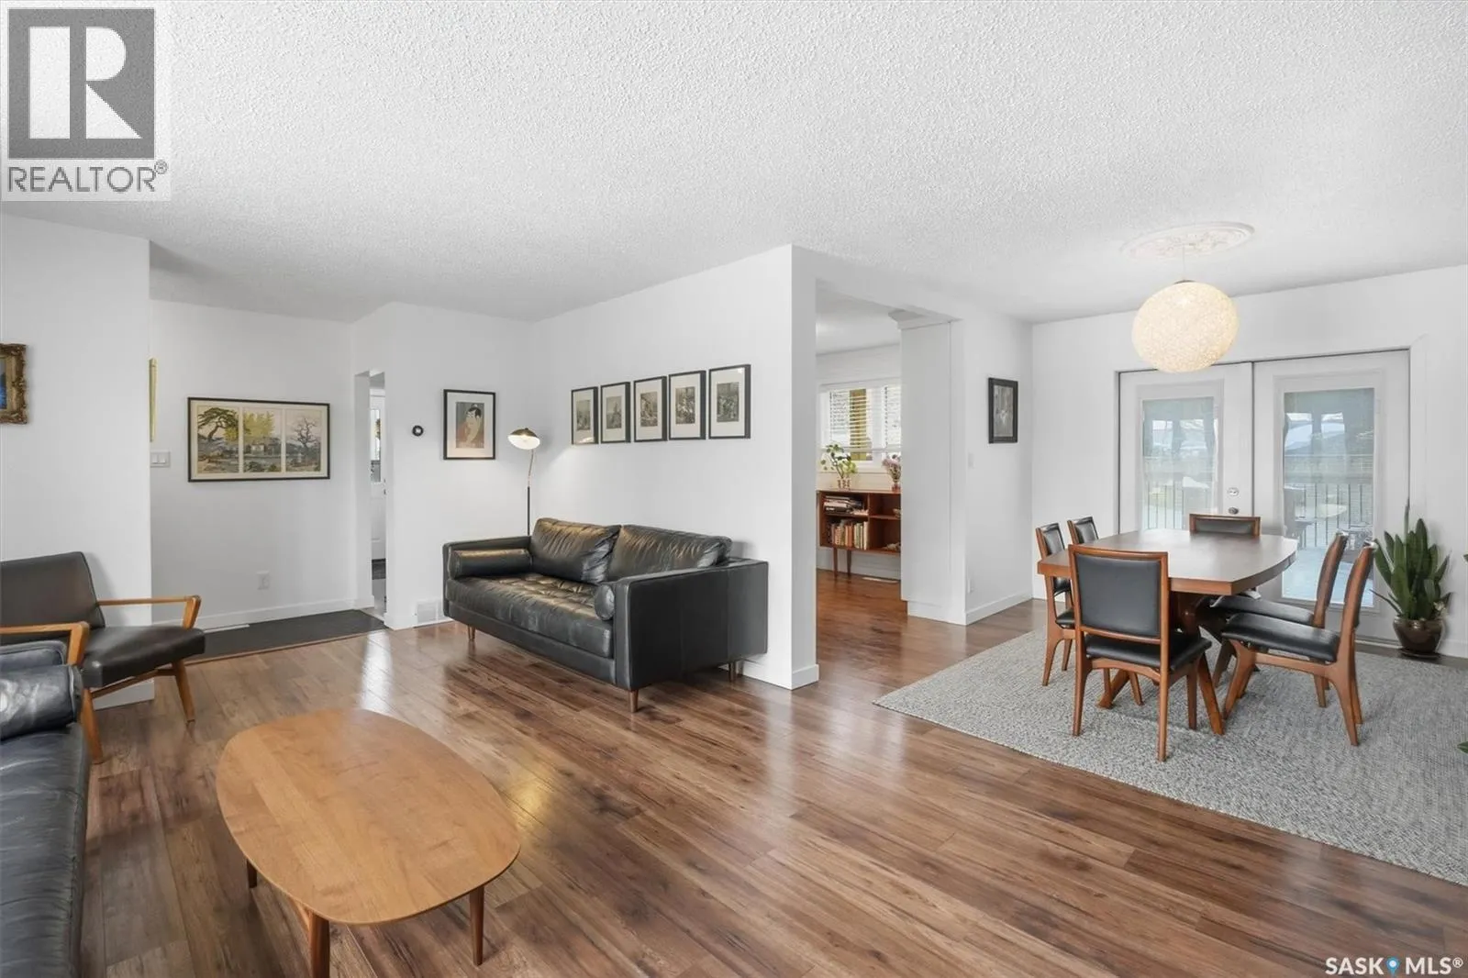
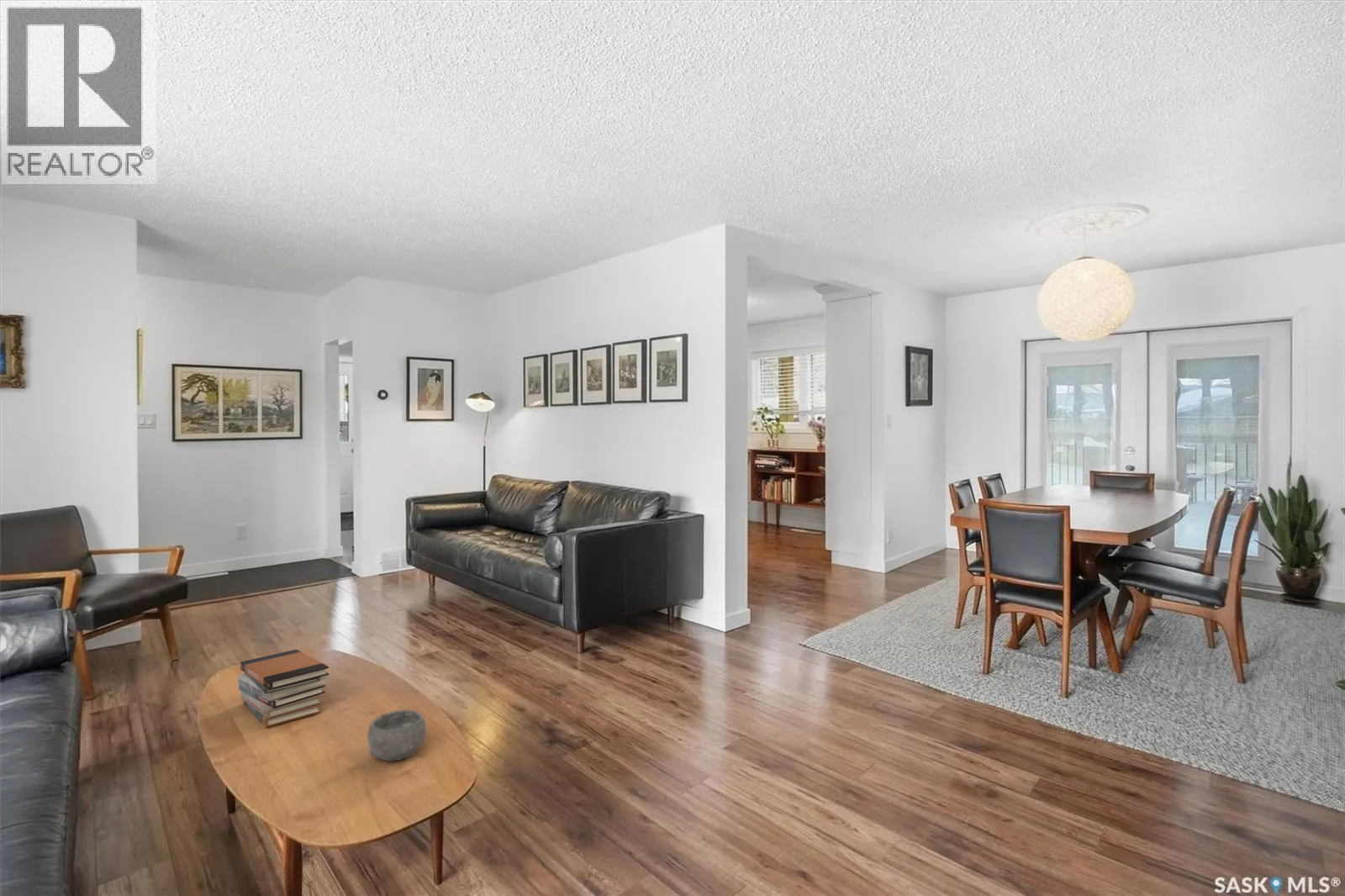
+ book stack (282, 685)
+ bowl (397, 736)
